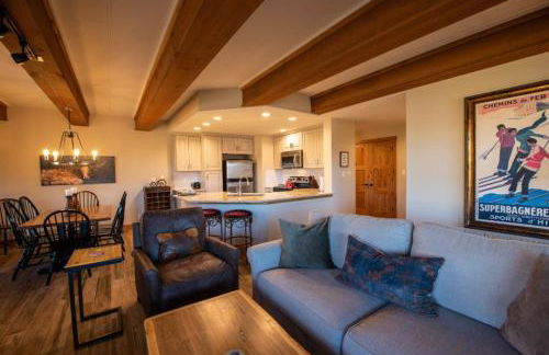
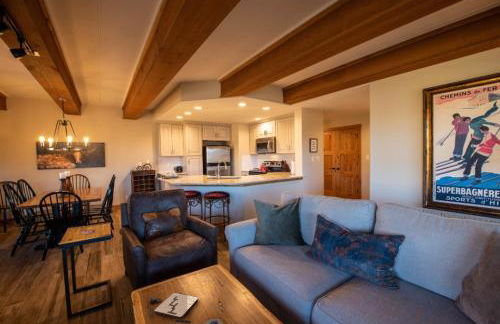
+ board game (173, 303)
